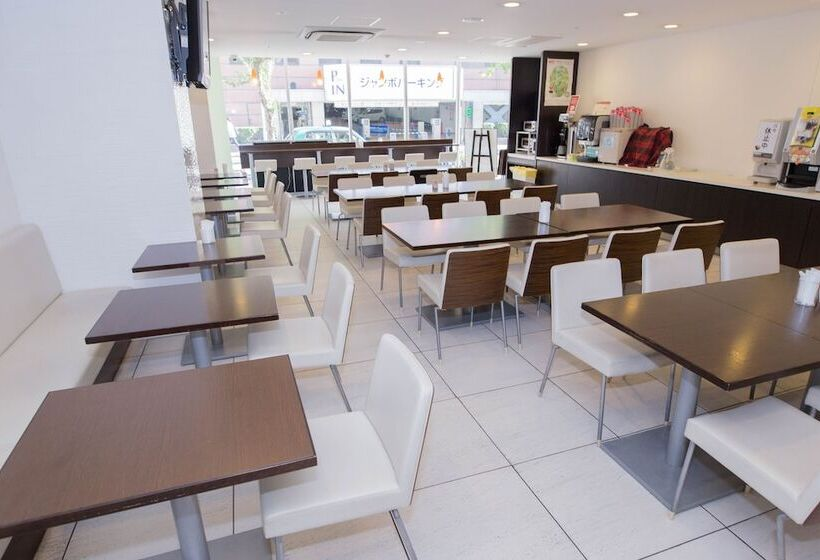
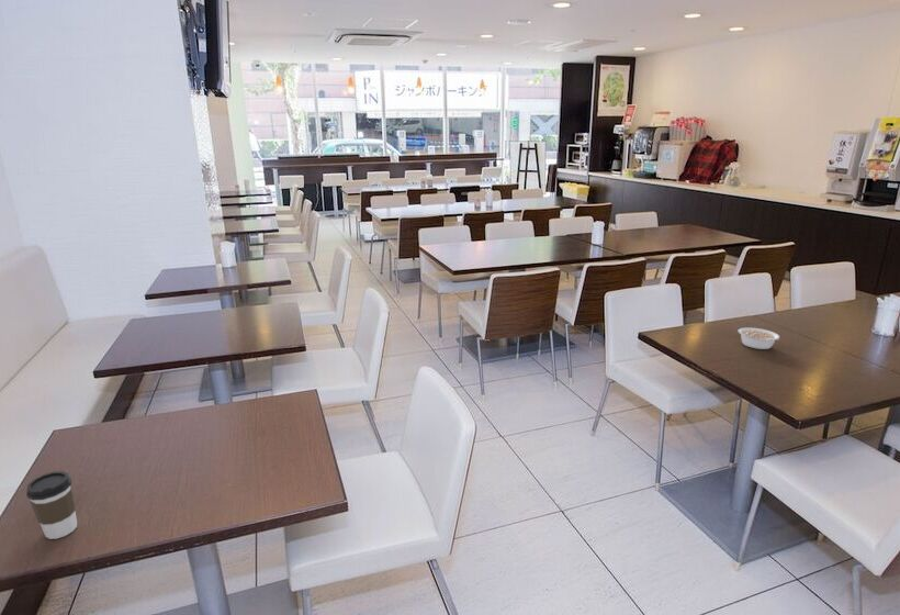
+ legume (758, 338)
+ coffee cup (55, 505)
